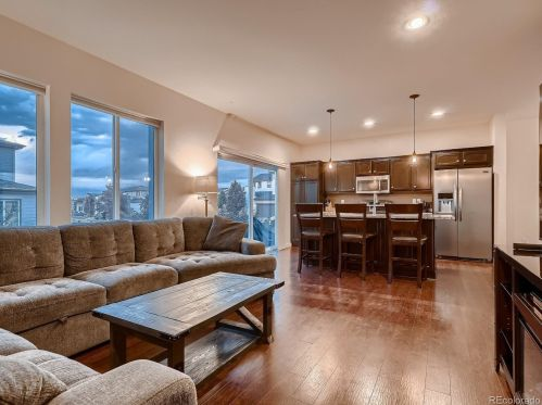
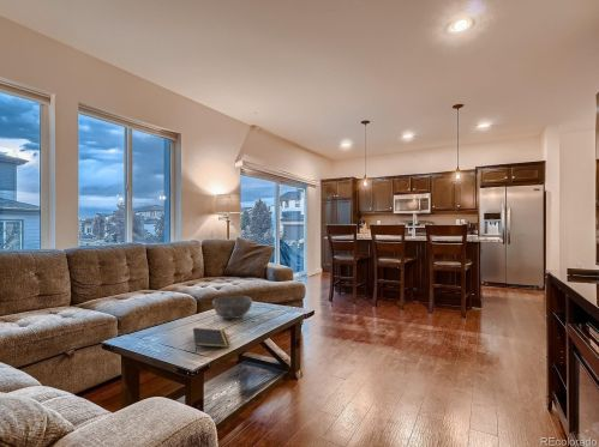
+ bowl (232, 308)
+ notepad (210, 337)
